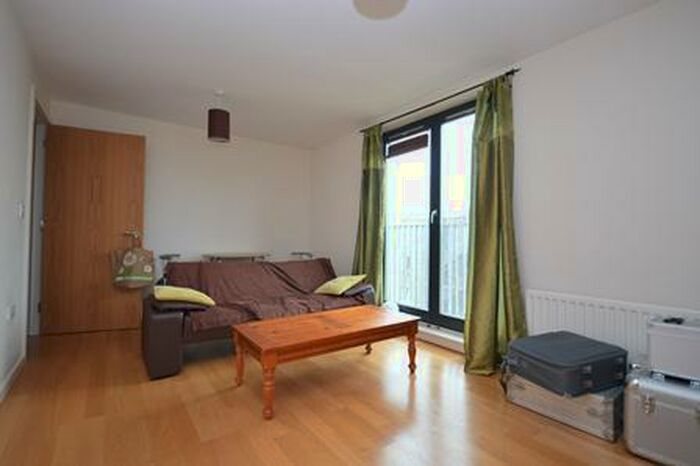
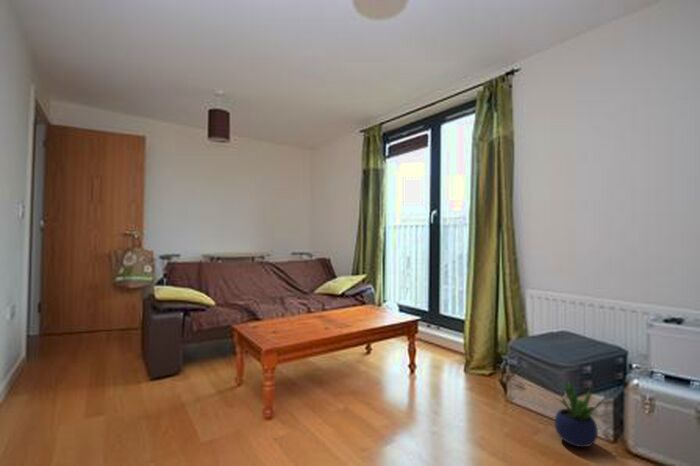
+ potted plant (579, 412)
